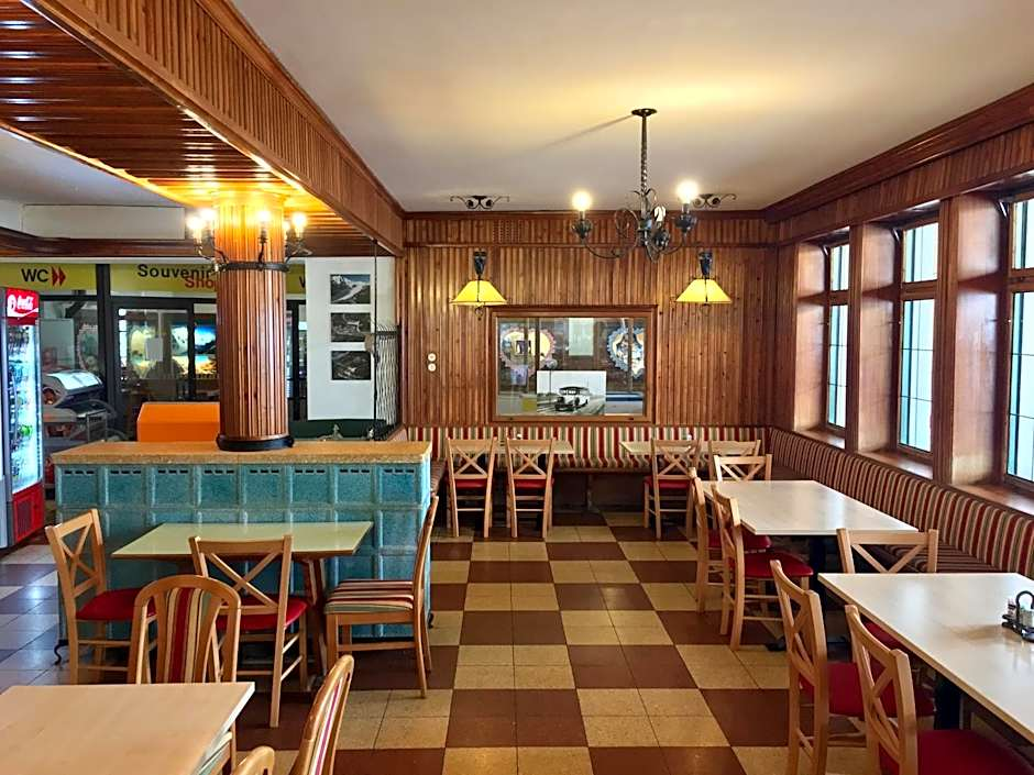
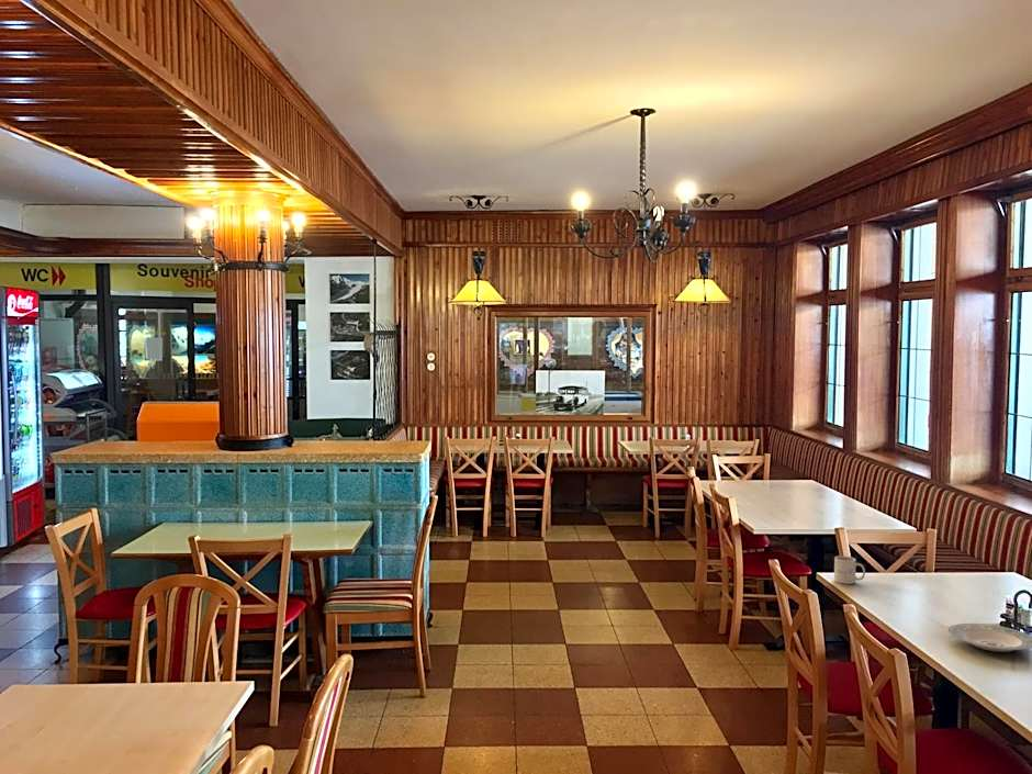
+ plate (991, 640)
+ mug (849, 570)
